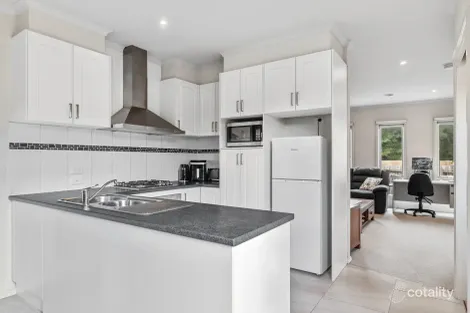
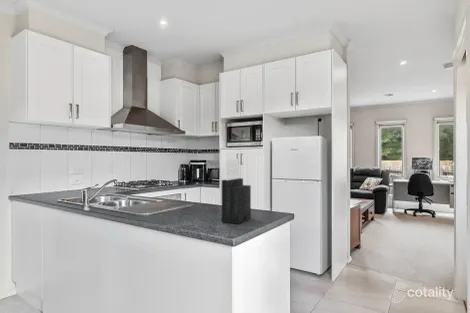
+ knife block (238, 189)
